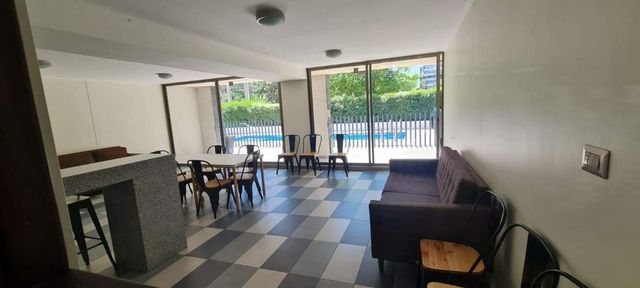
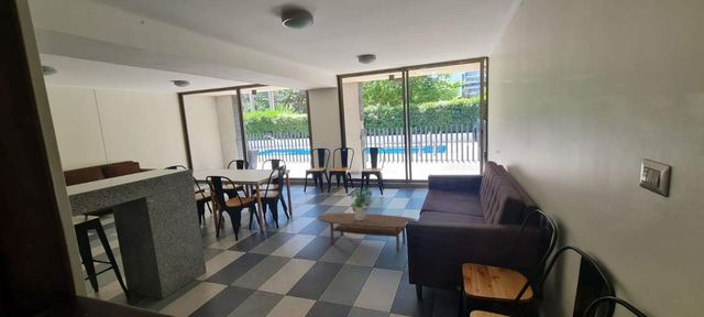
+ potted plant (361, 203)
+ coffee table (366, 230)
